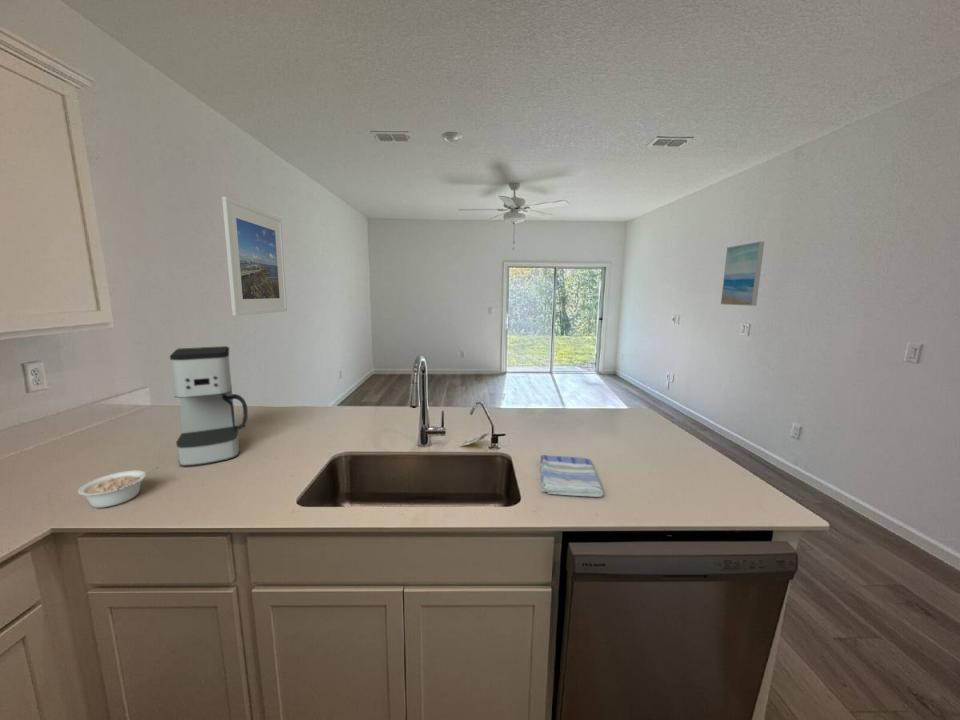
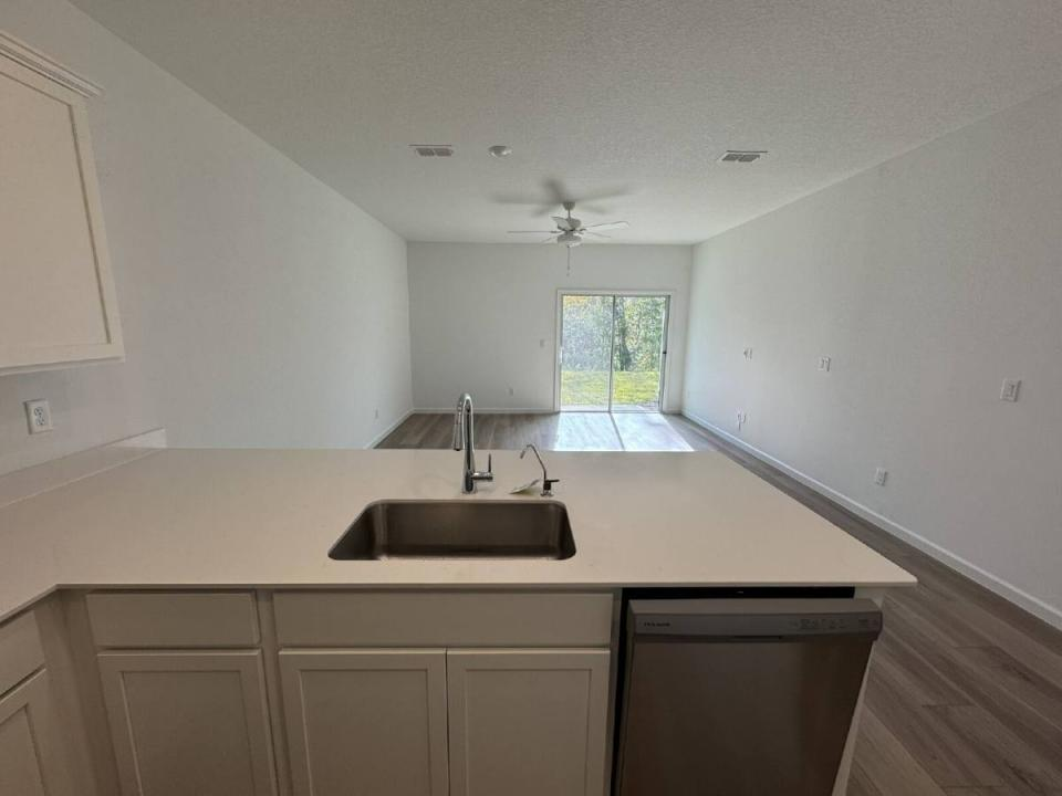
- coffee maker (211, 402)
- legume (116, 487)
- wall art (741, 275)
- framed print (259, 262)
- dish towel (568, 473)
